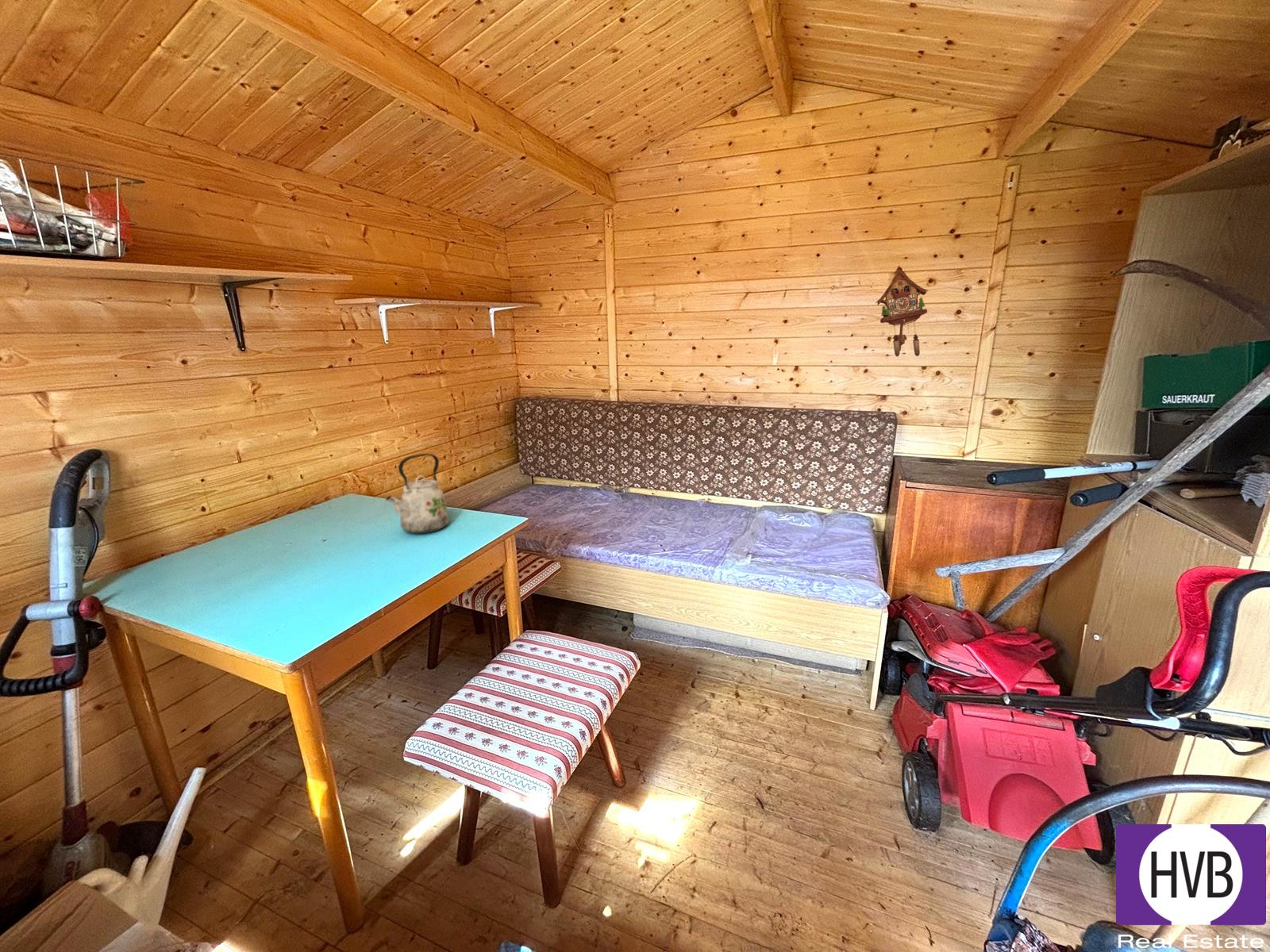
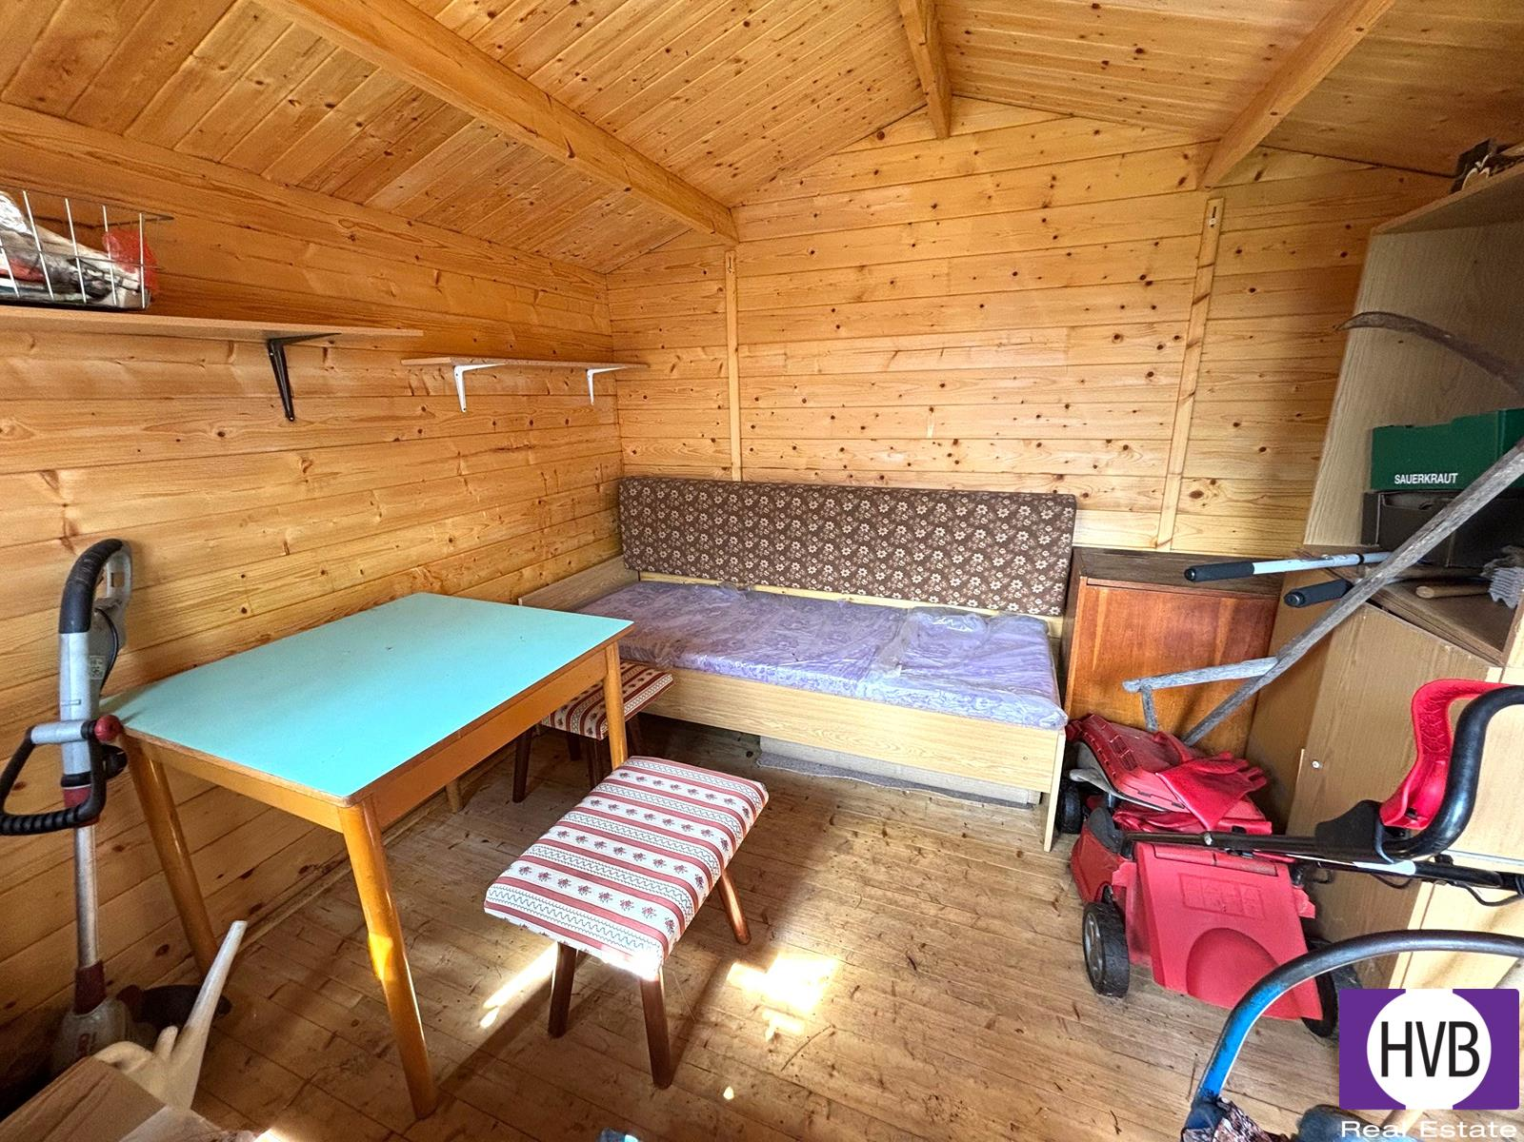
- cuckoo clock (899, 312)
- kettle (414, 494)
